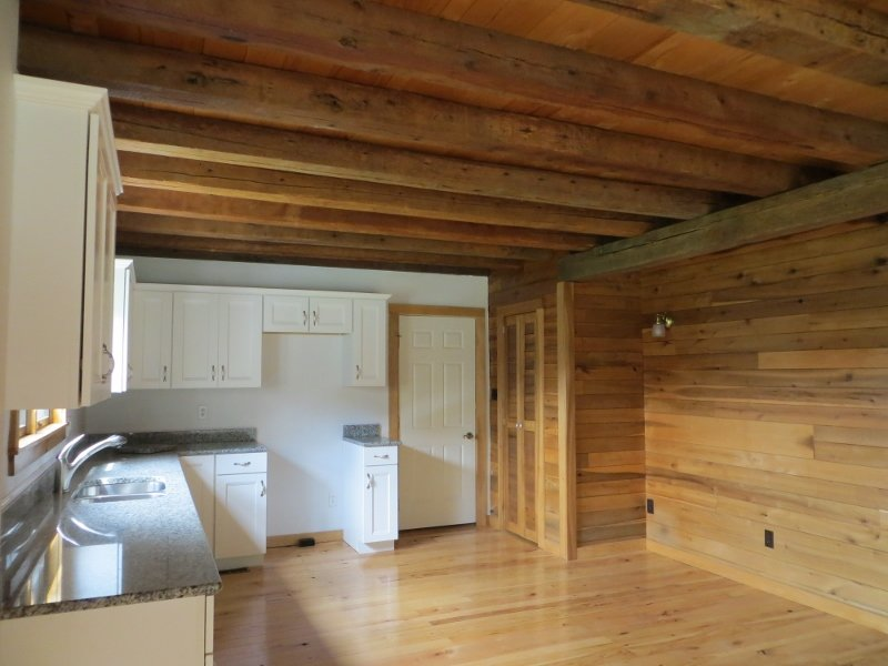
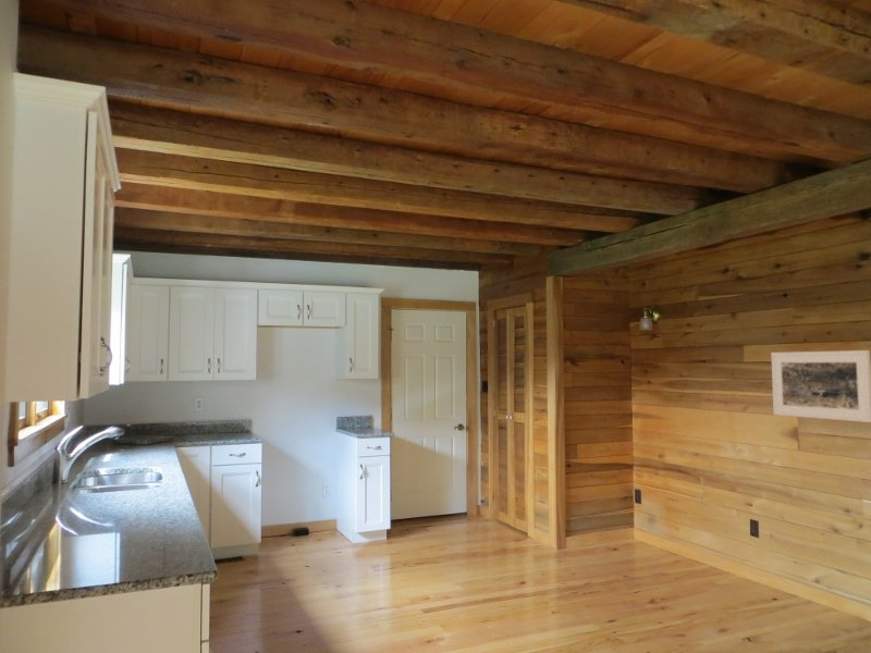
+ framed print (818, 384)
